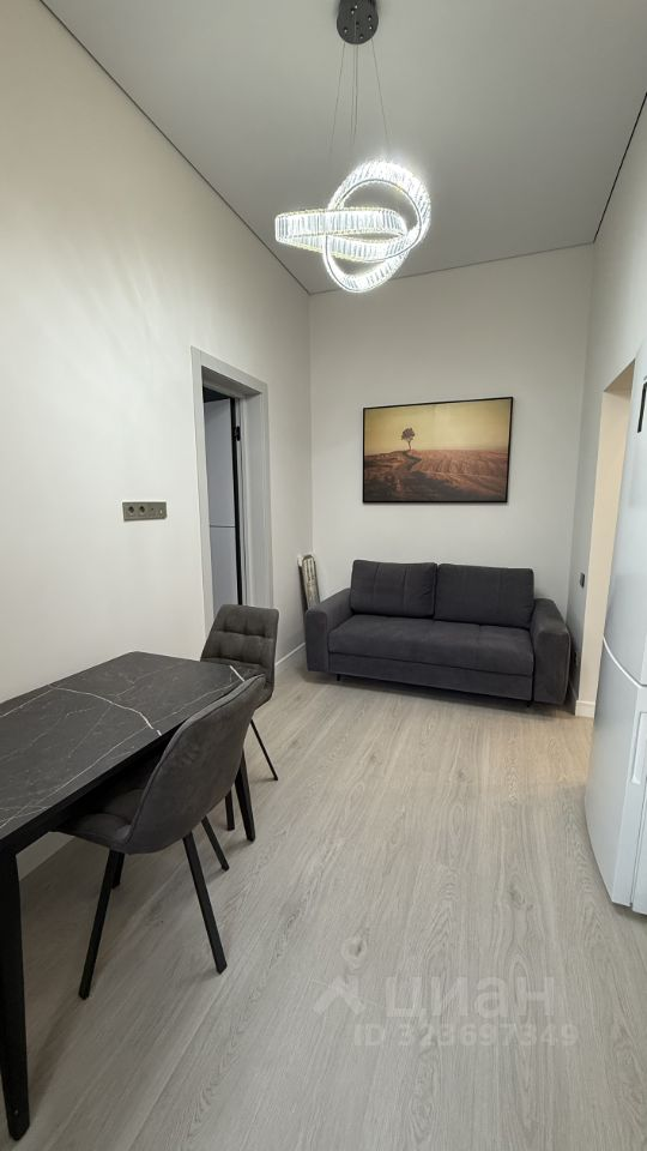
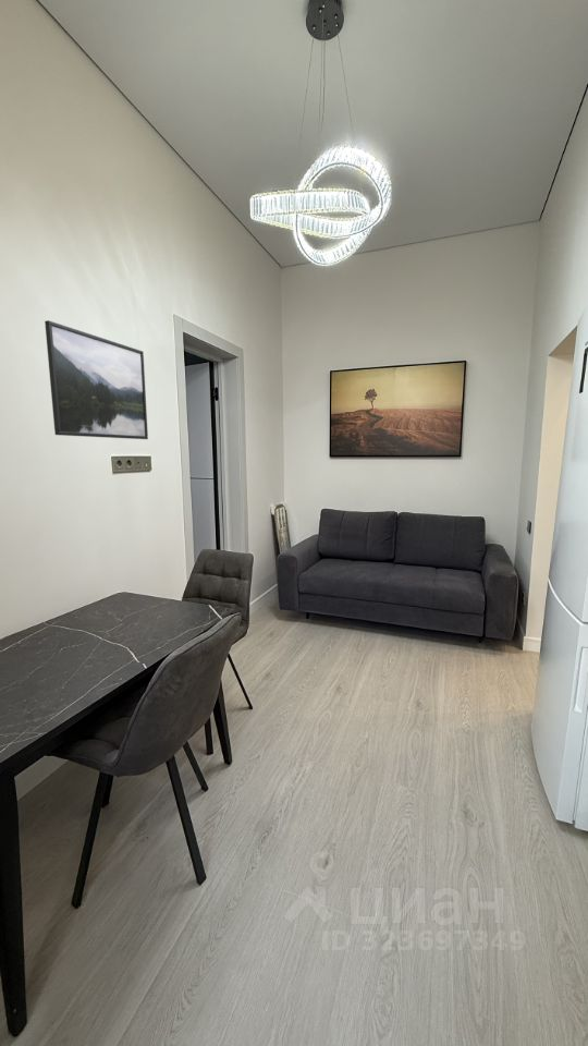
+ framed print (103, 388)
